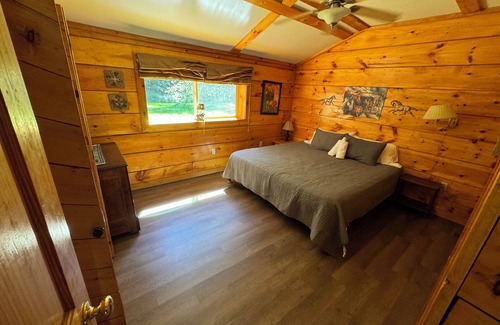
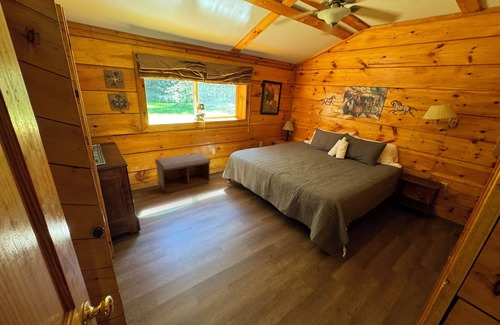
+ bench (184, 171)
